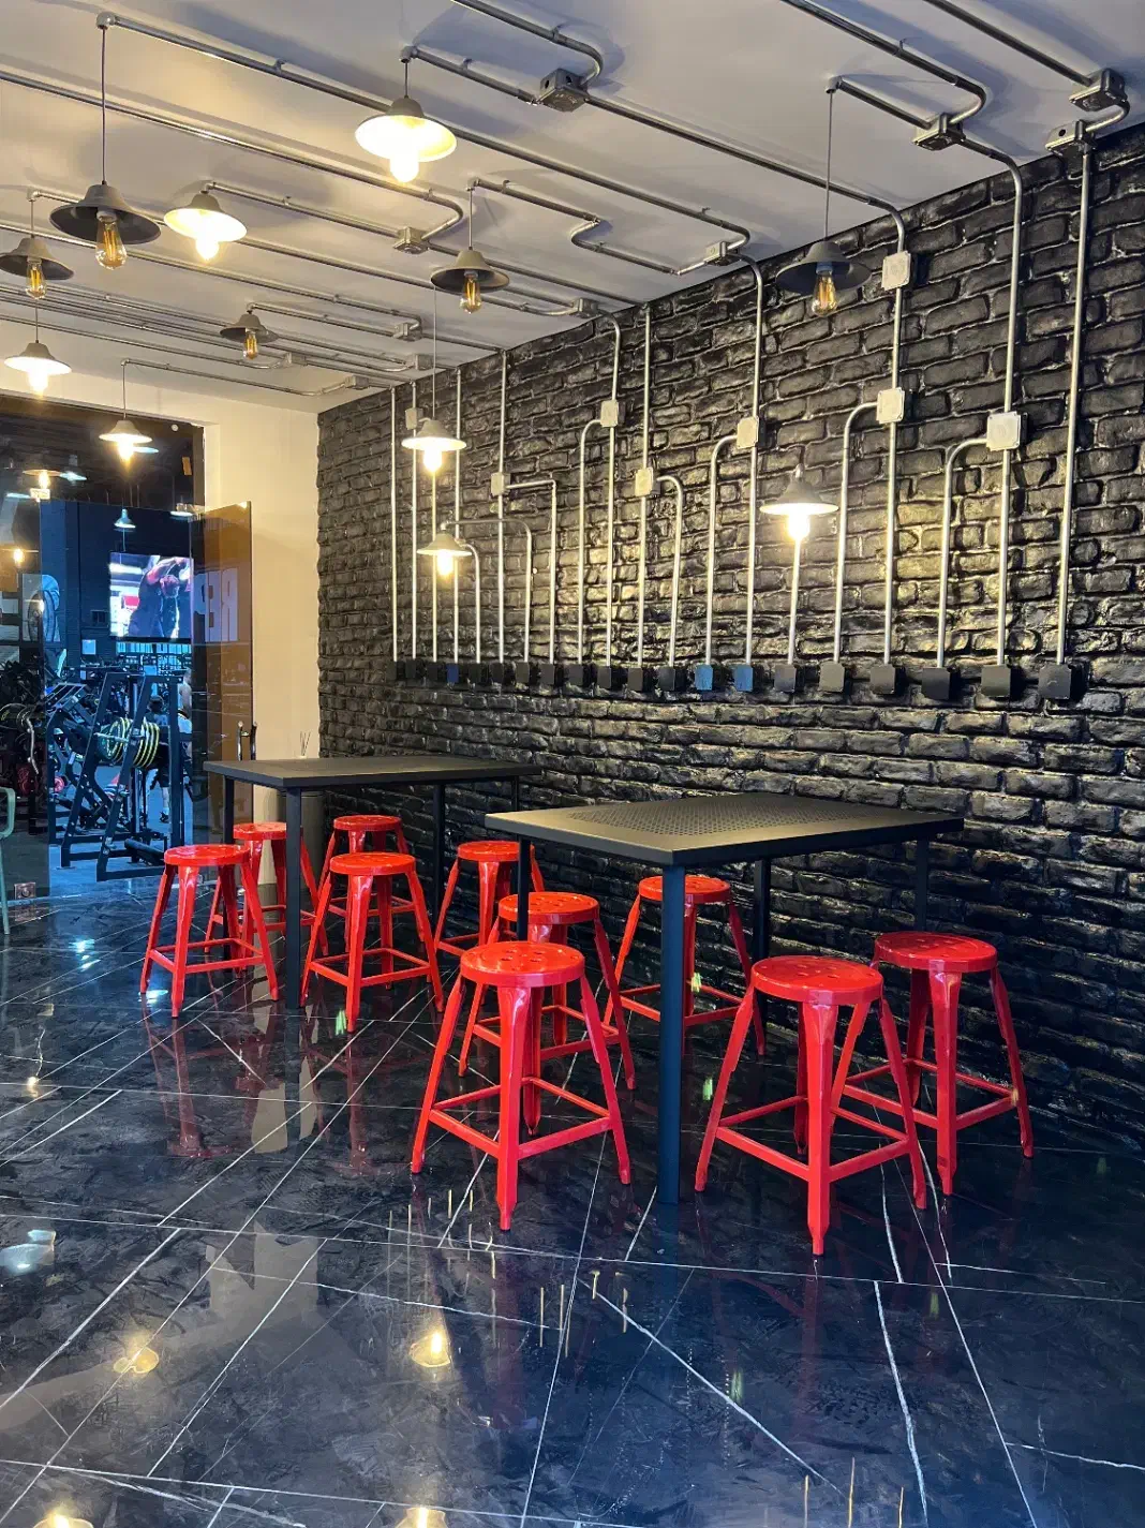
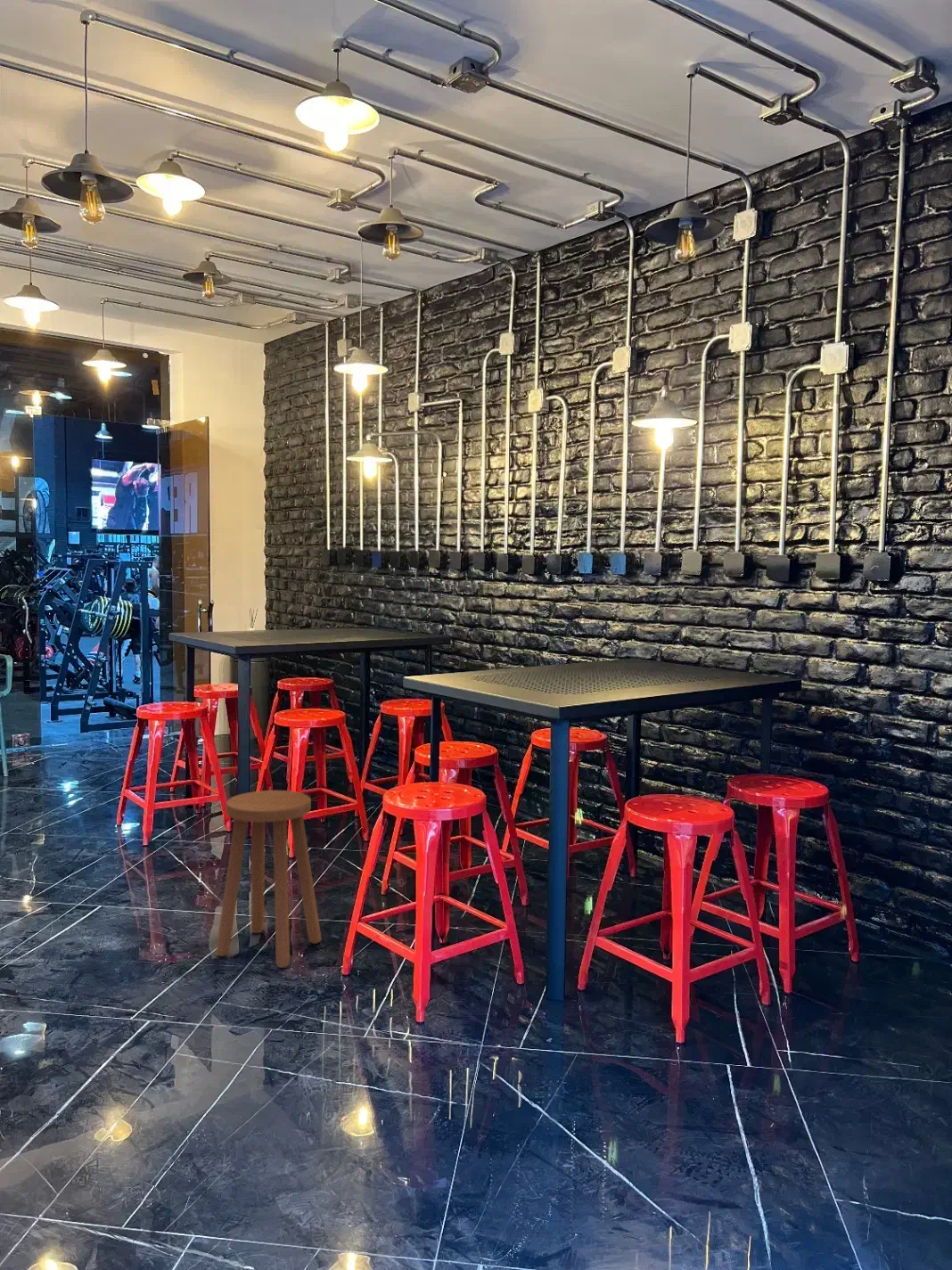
+ stool (264, 874)
